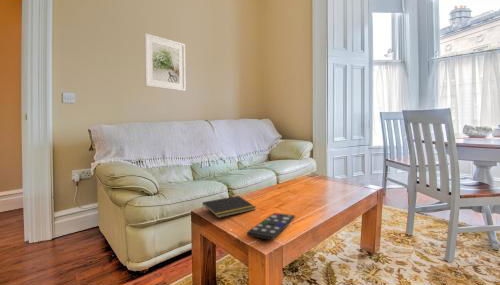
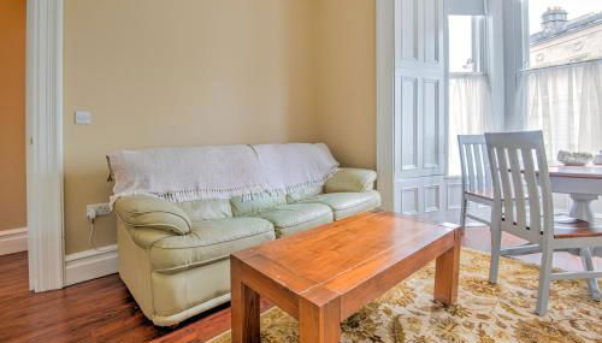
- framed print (166, 63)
- notepad (229, 205)
- remote control (273, 223)
